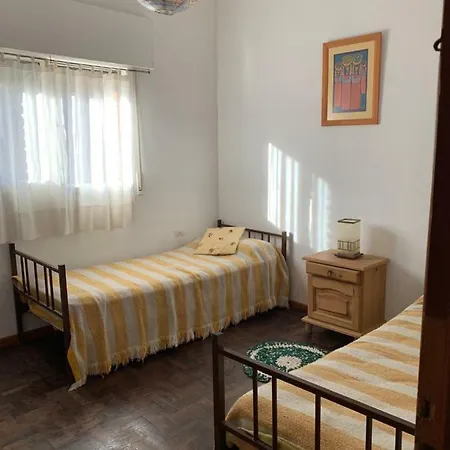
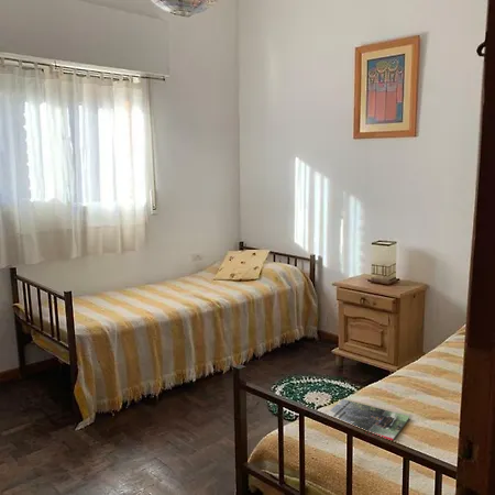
+ magazine (365, 418)
